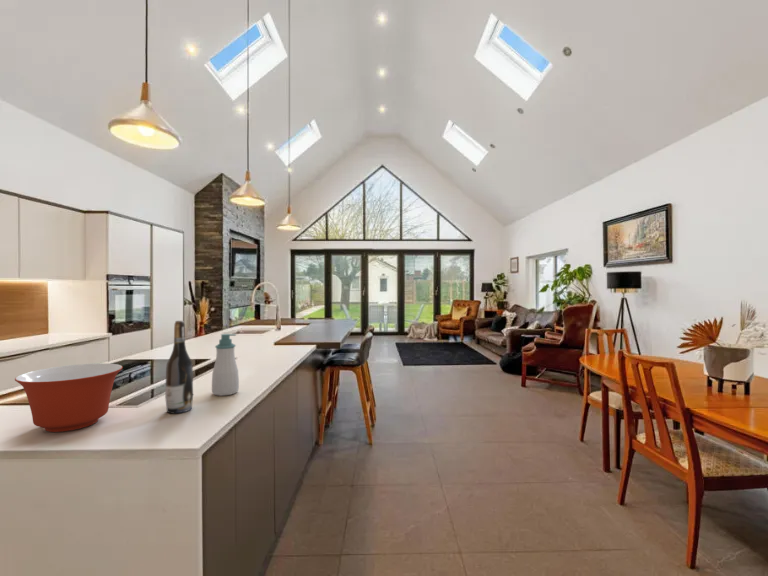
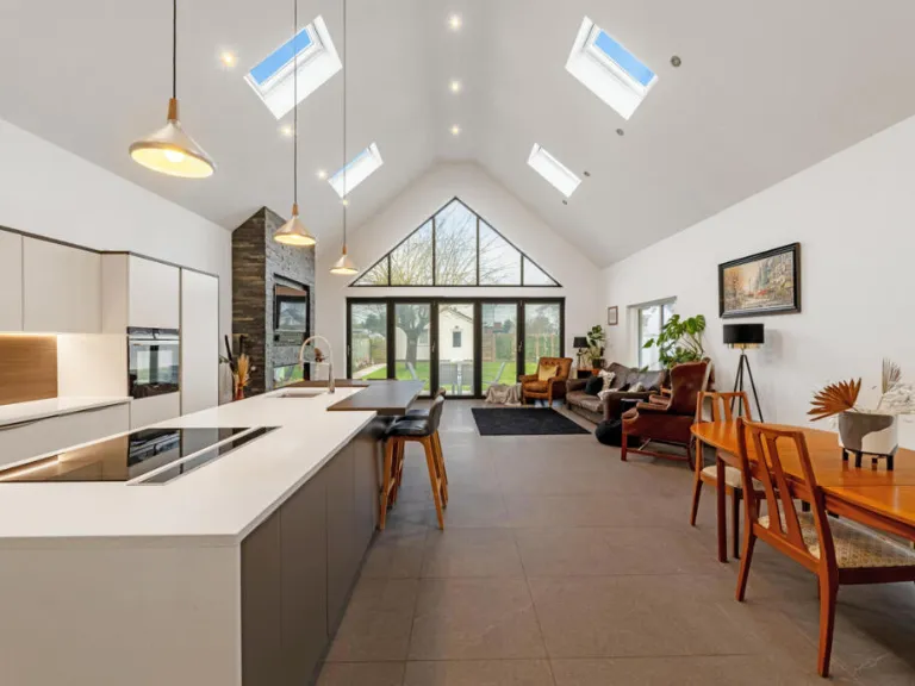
- soap bottle (225, 363)
- wine bottle (179, 365)
- mixing bowl (72, 397)
